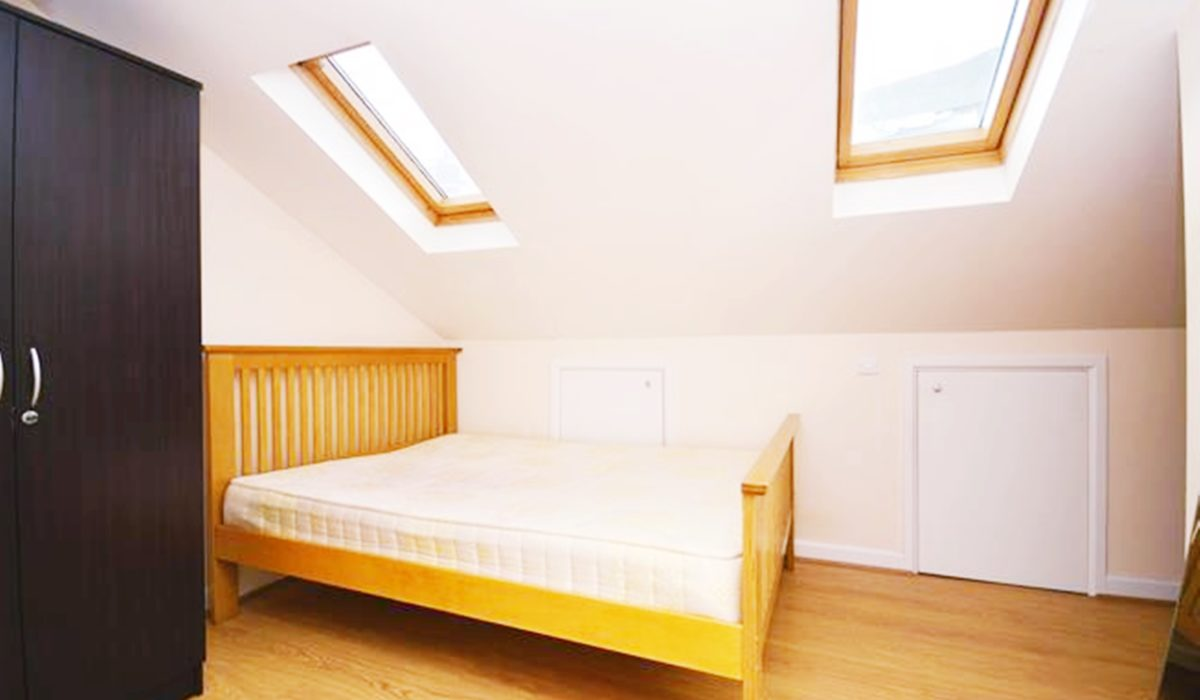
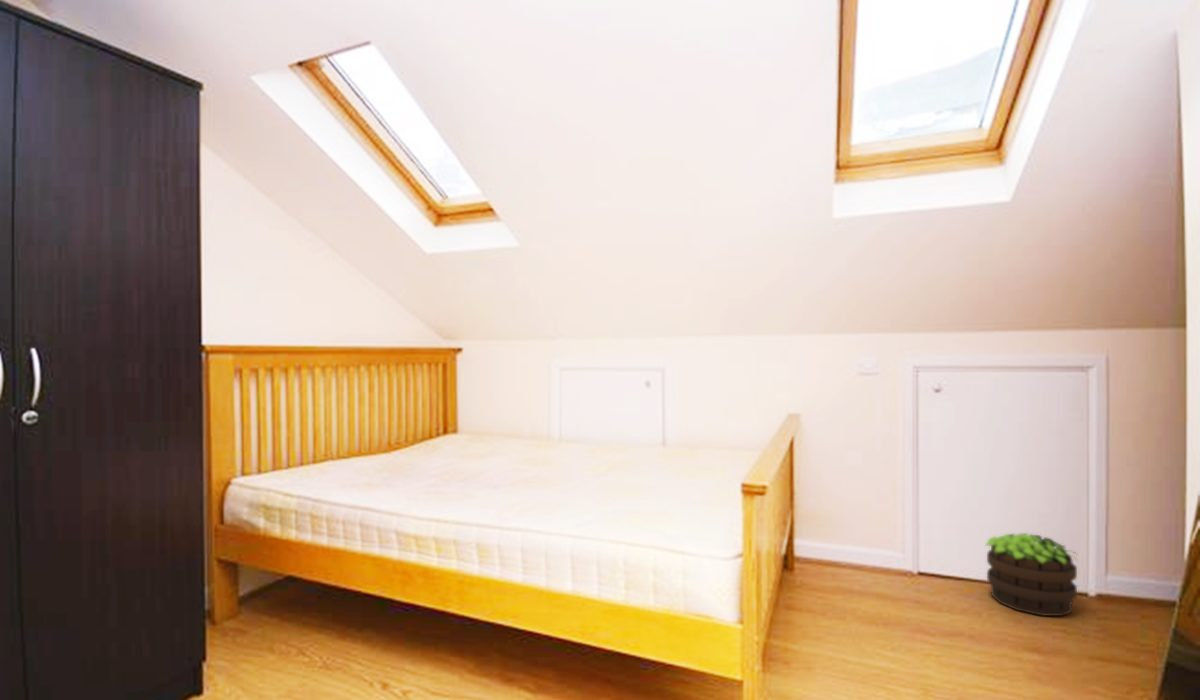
+ potted plant (1030, 568)
